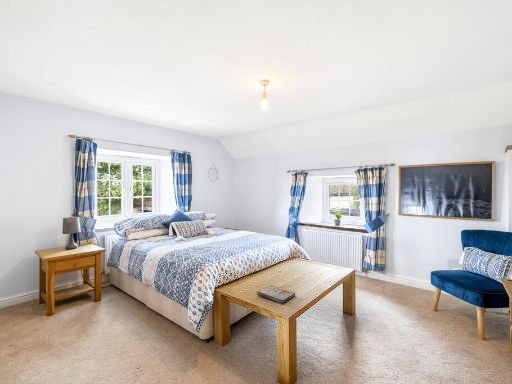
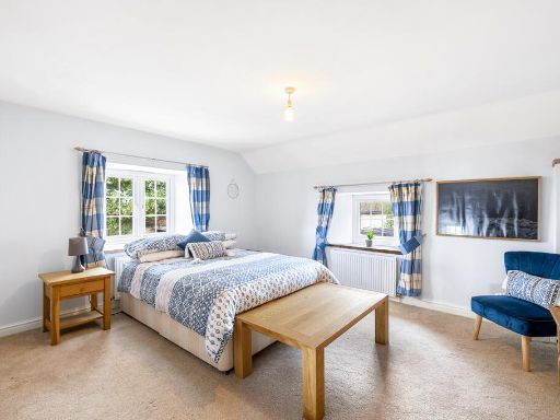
- book (276, 293)
